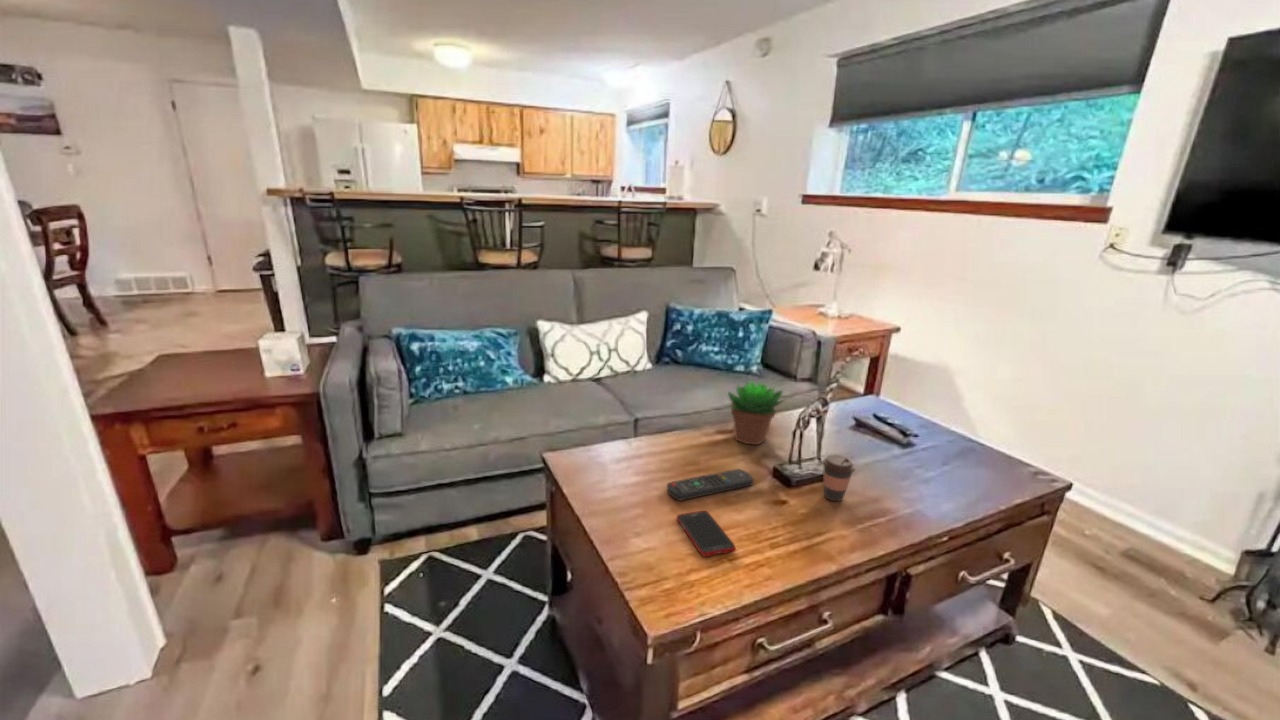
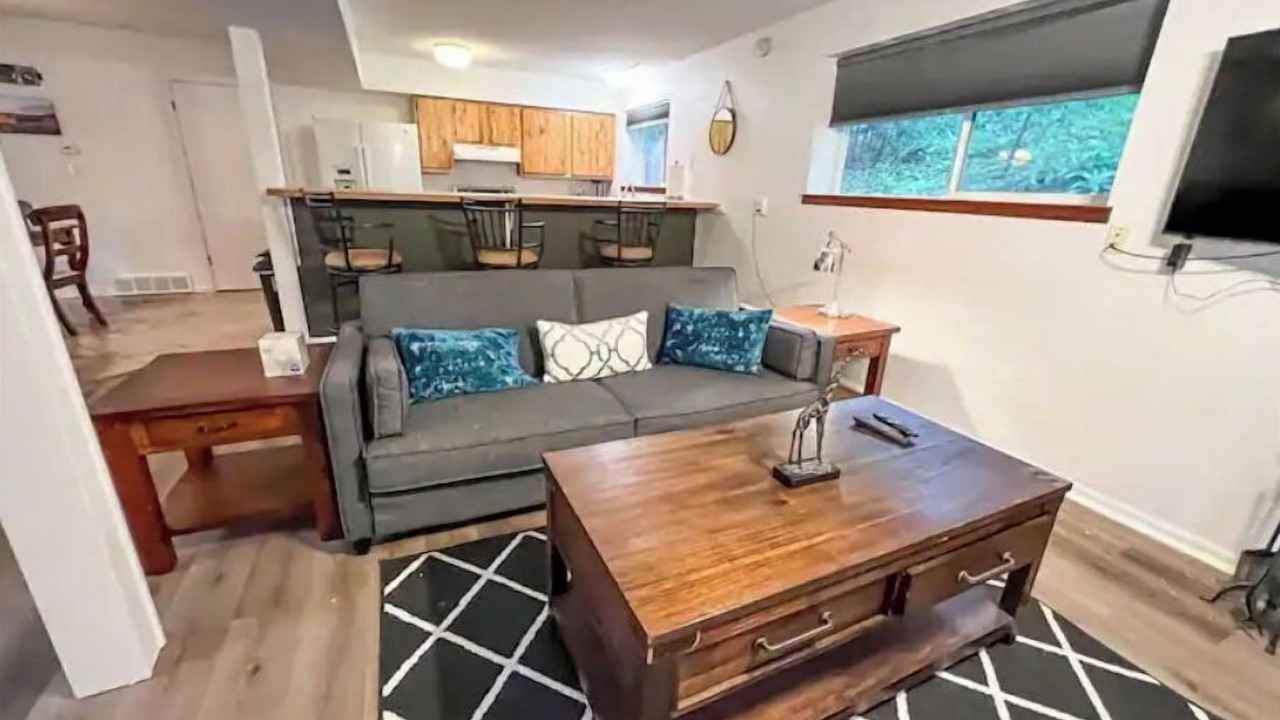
- succulent plant (754, 411)
- remote control (710, 483)
- coffee cup (836, 478)
- cell phone (704, 532)
